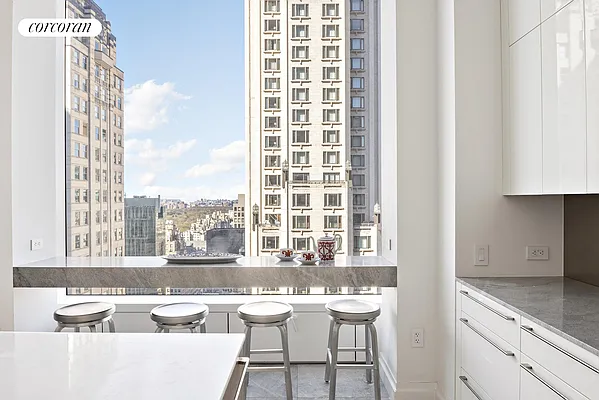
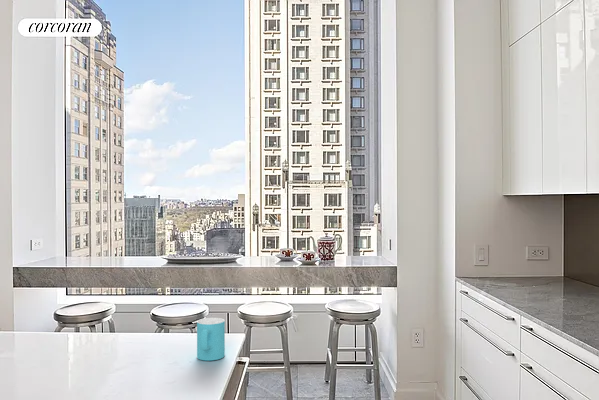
+ cup (207, 339)
